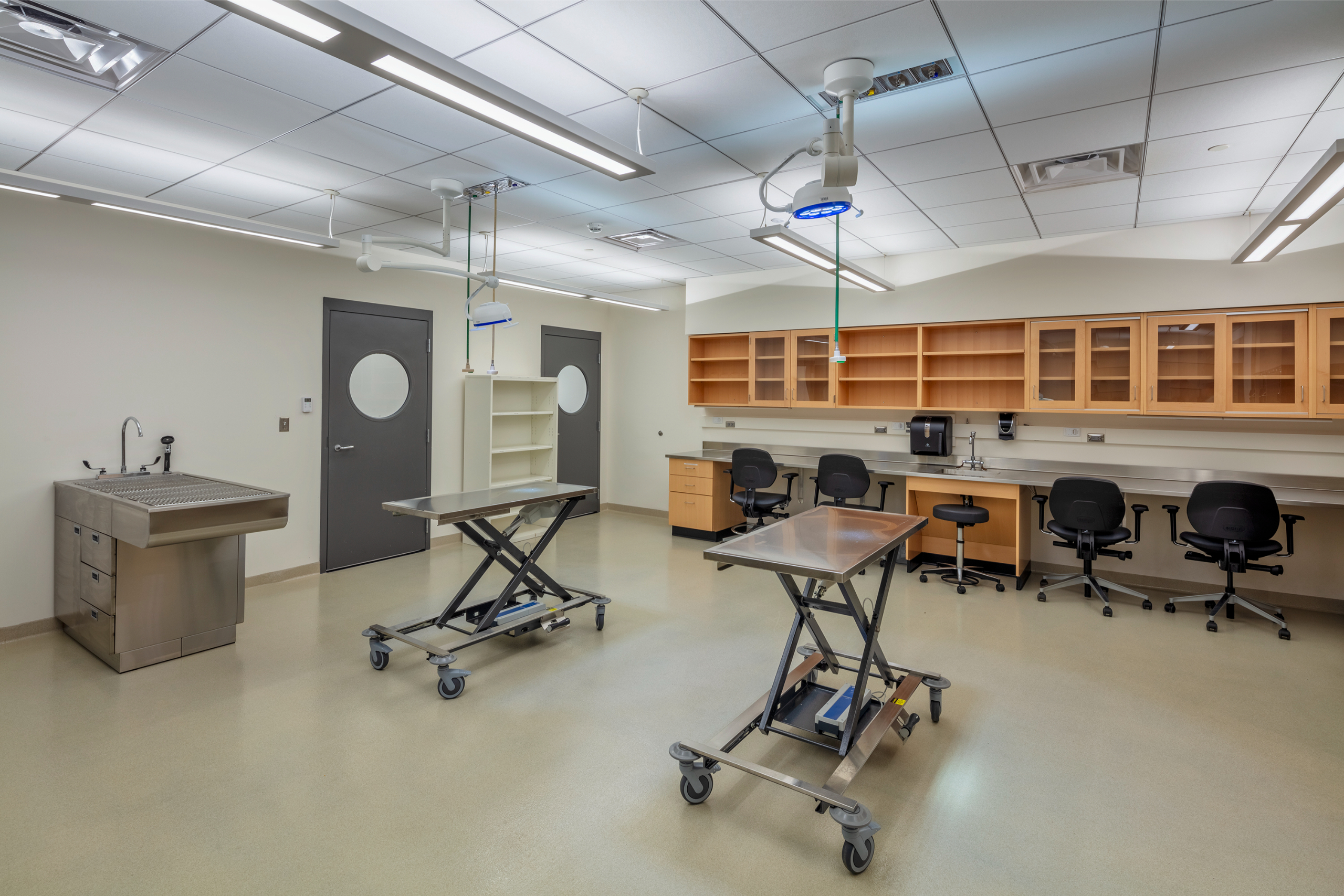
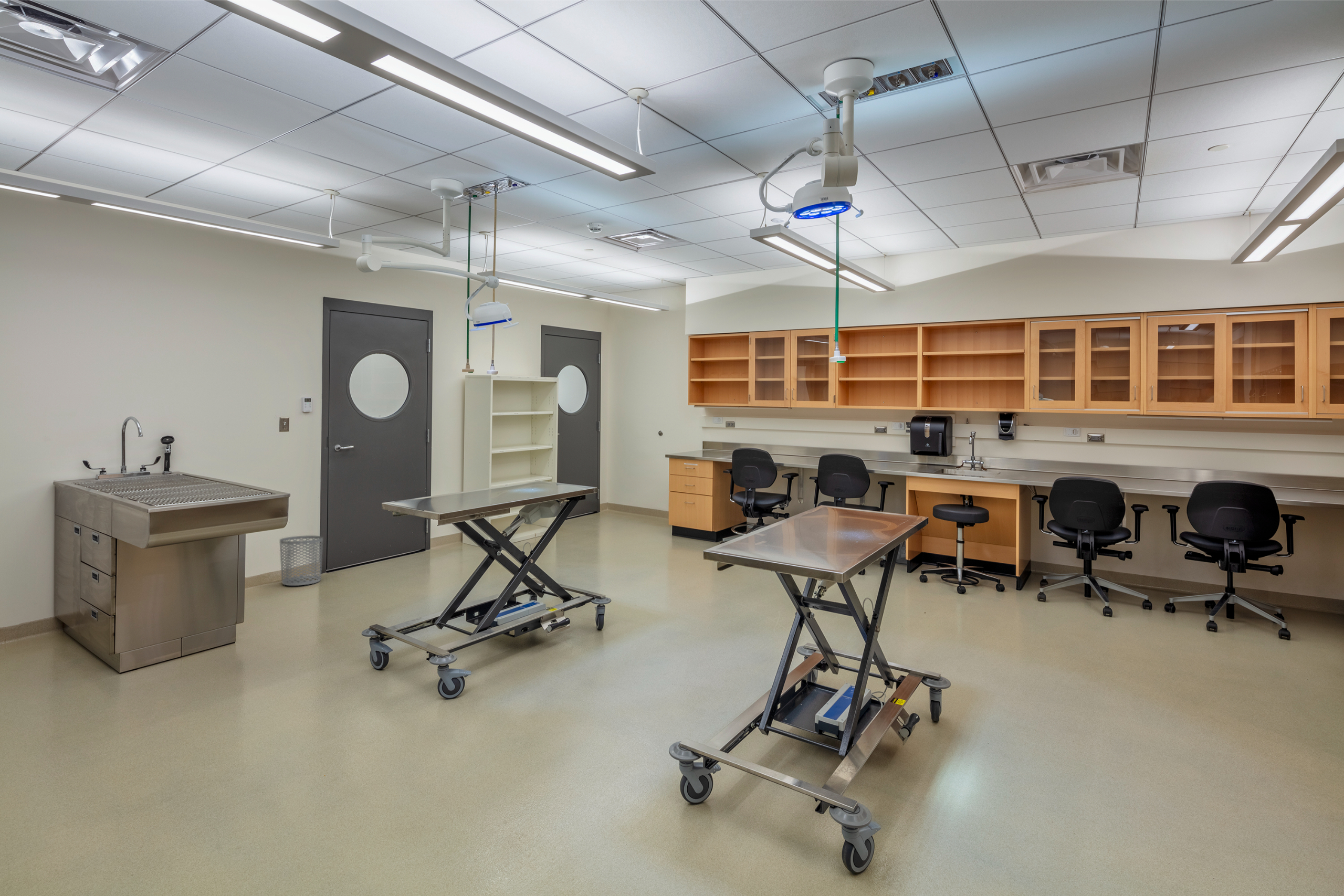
+ waste bin (301, 560)
